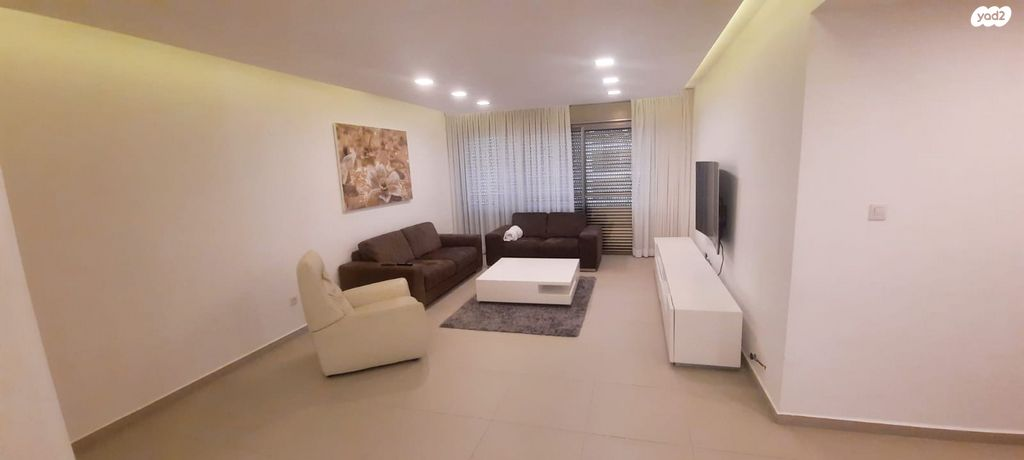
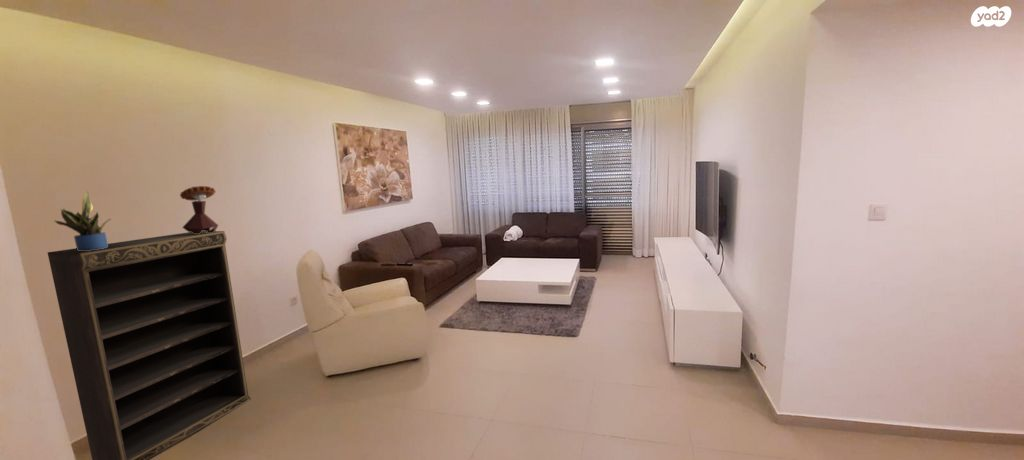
+ bookshelf (164, 337)
+ potted plant (83, 220)
+ mushroom (197, 209)
